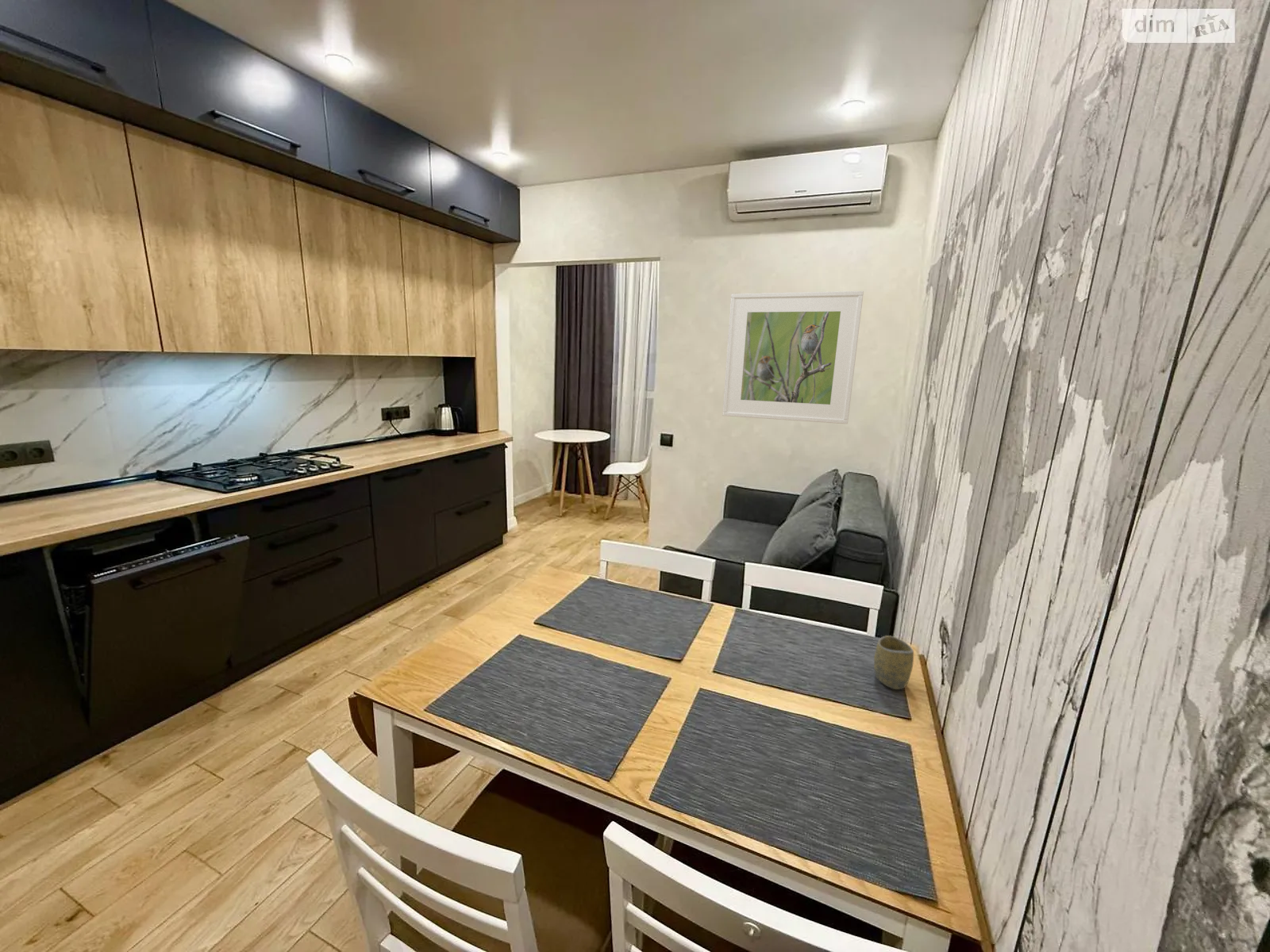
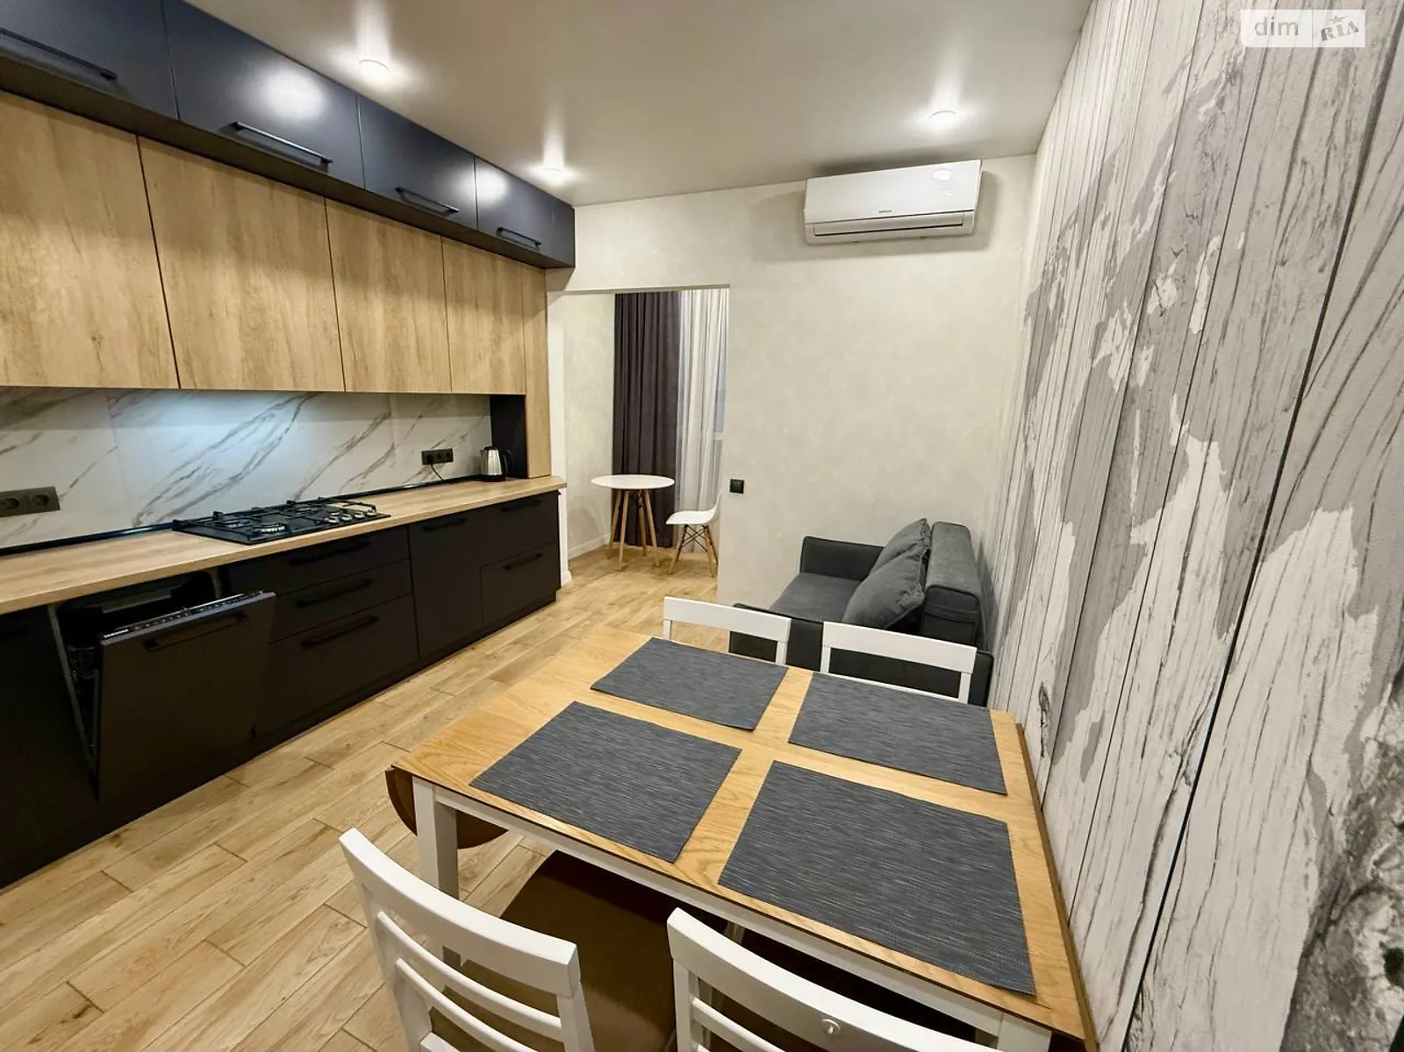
- cup (893, 662)
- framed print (788, 357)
